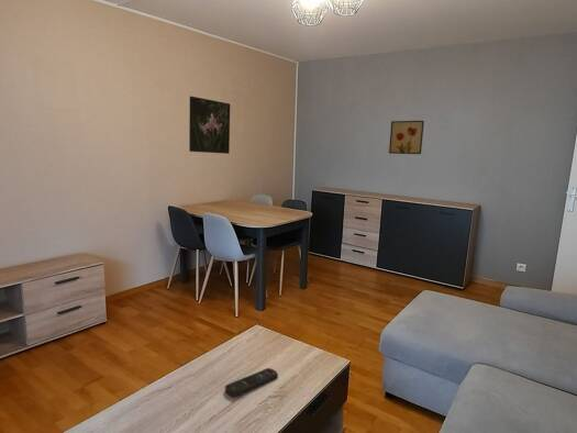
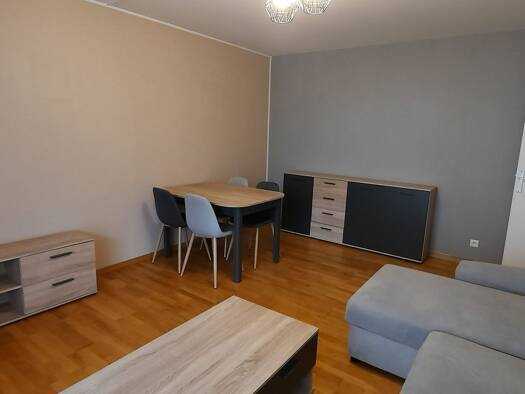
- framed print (210, 126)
- remote control (252, 381)
- wall art (406, 137)
